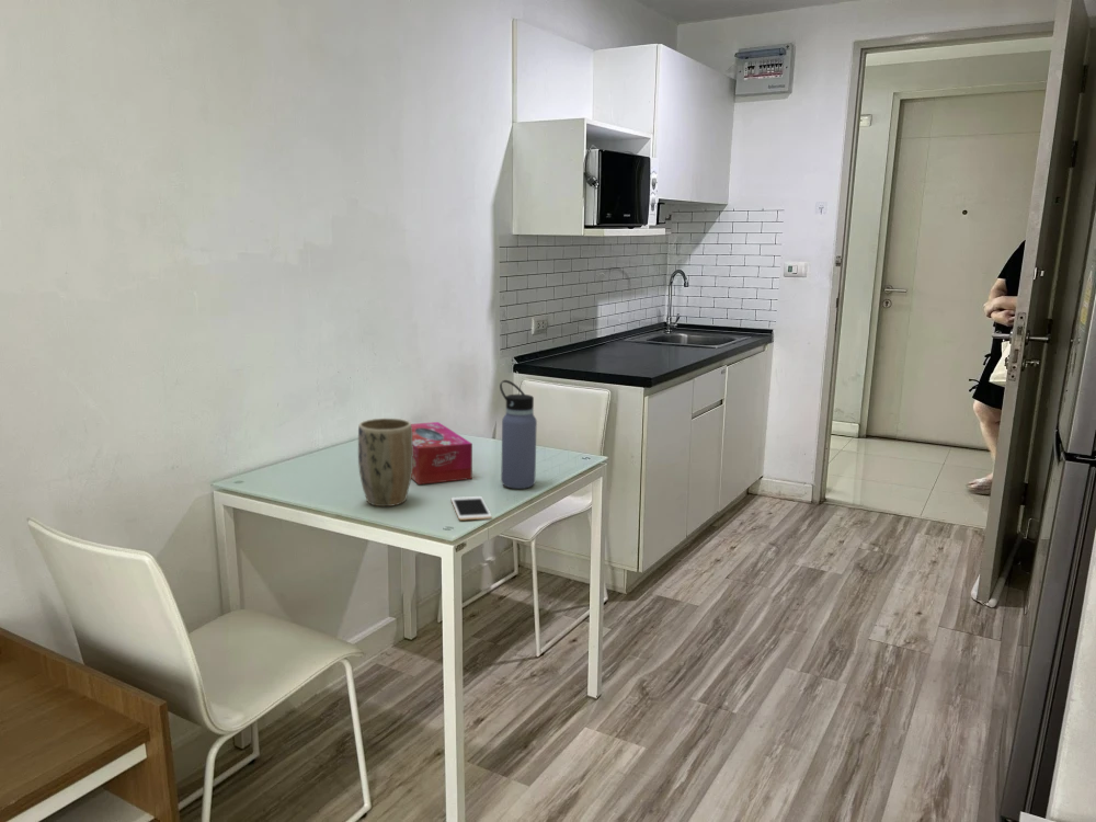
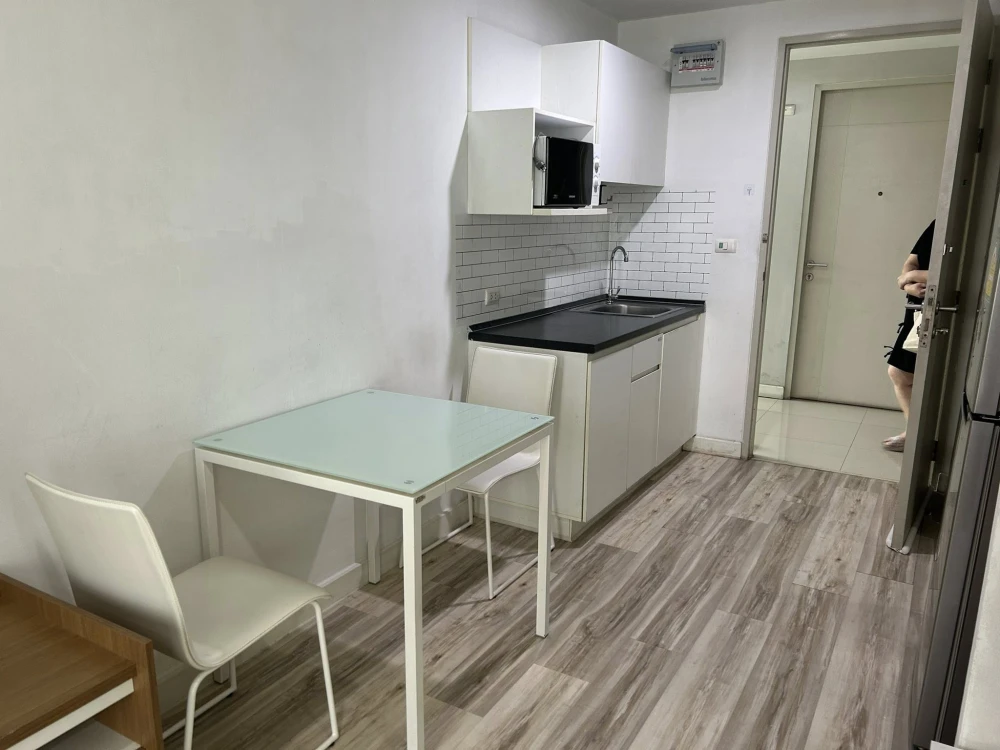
- cell phone (470, 507)
- water bottle (517, 433)
- tissue box (429, 450)
- plant pot (386, 463)
